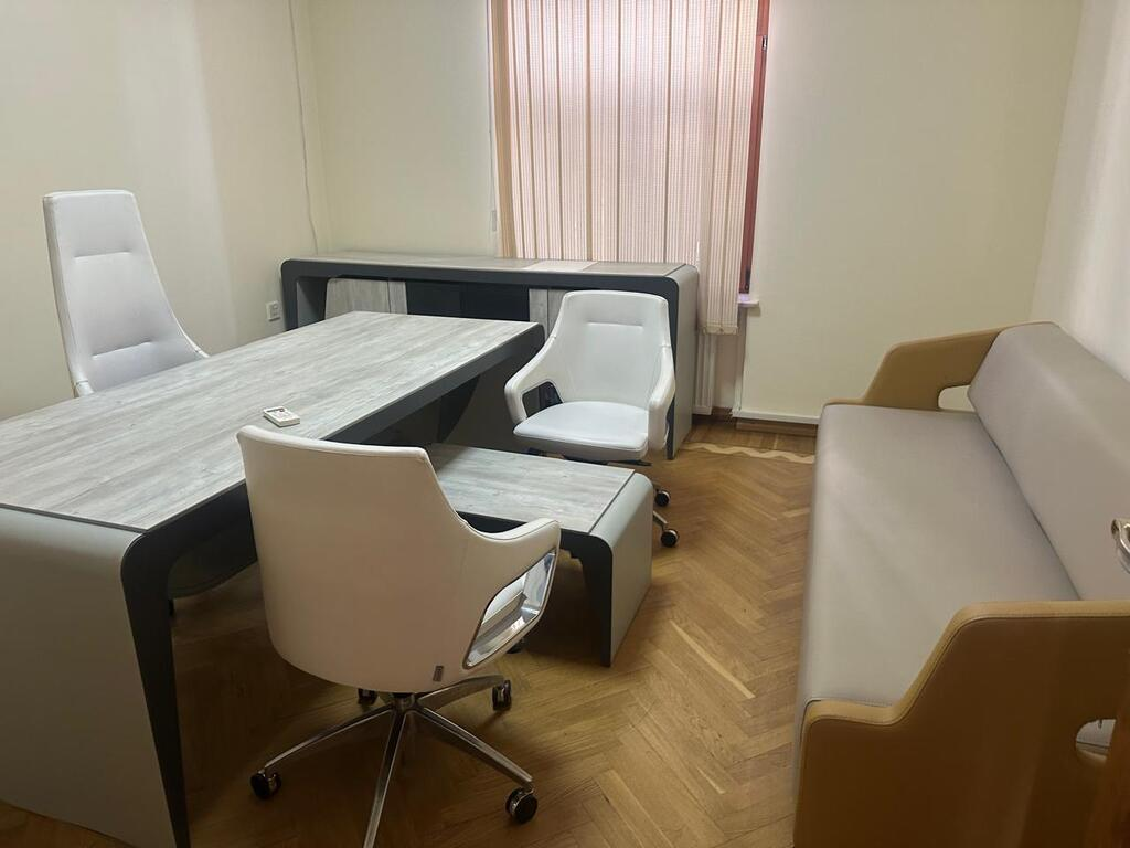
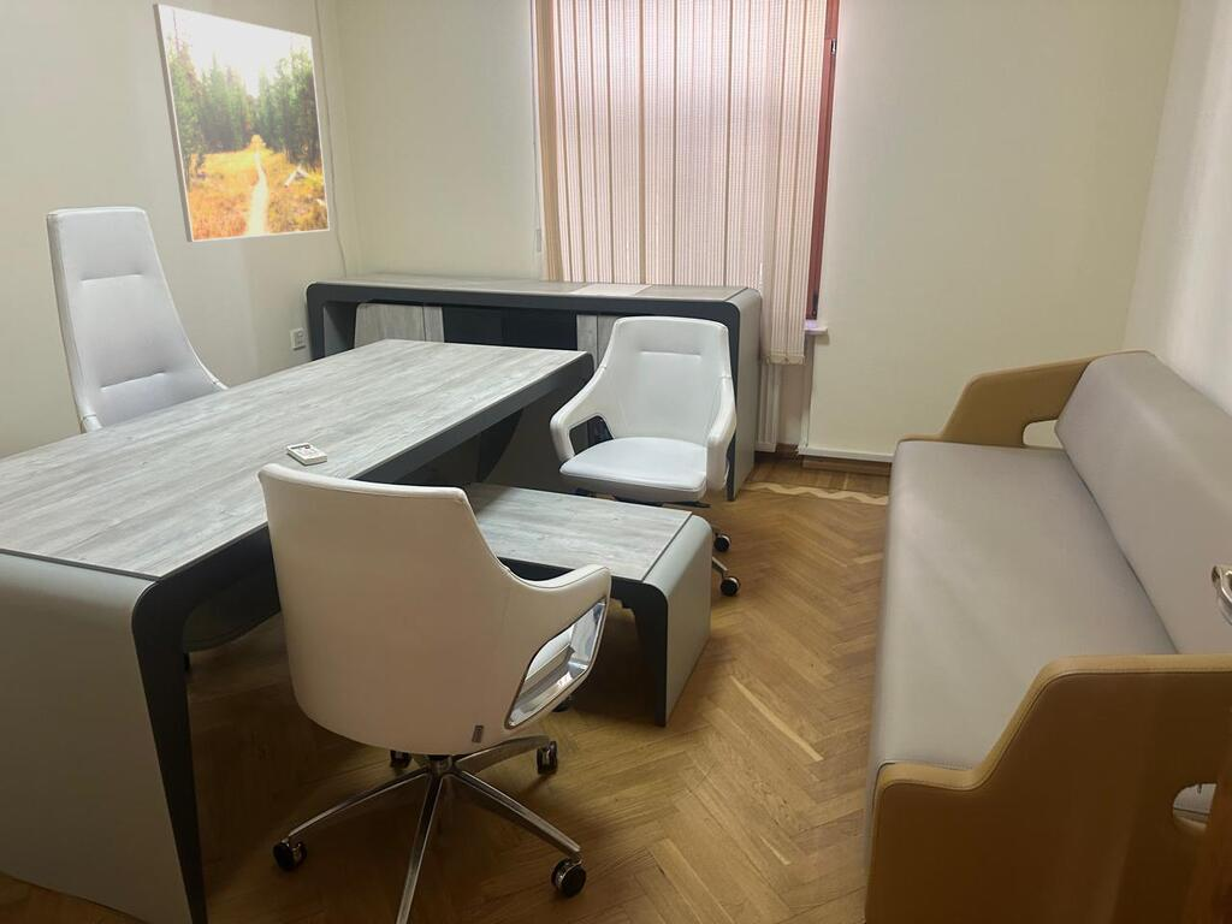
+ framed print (253, 132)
